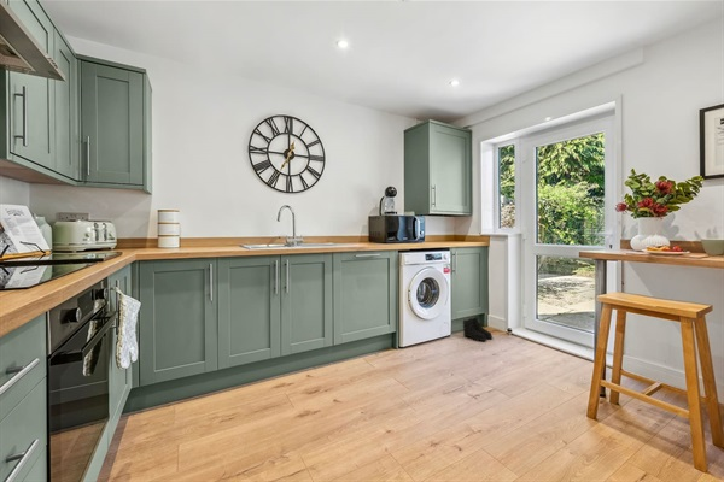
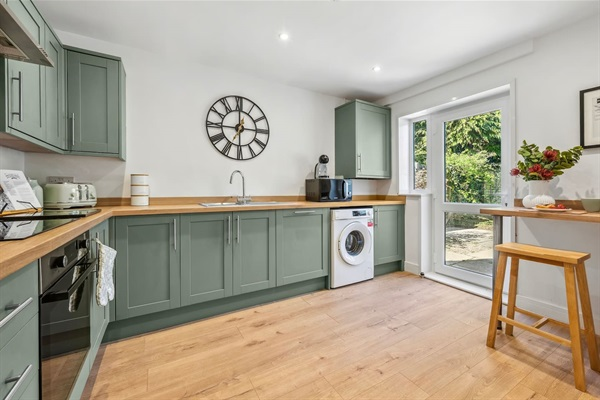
- boots (477, 328)
